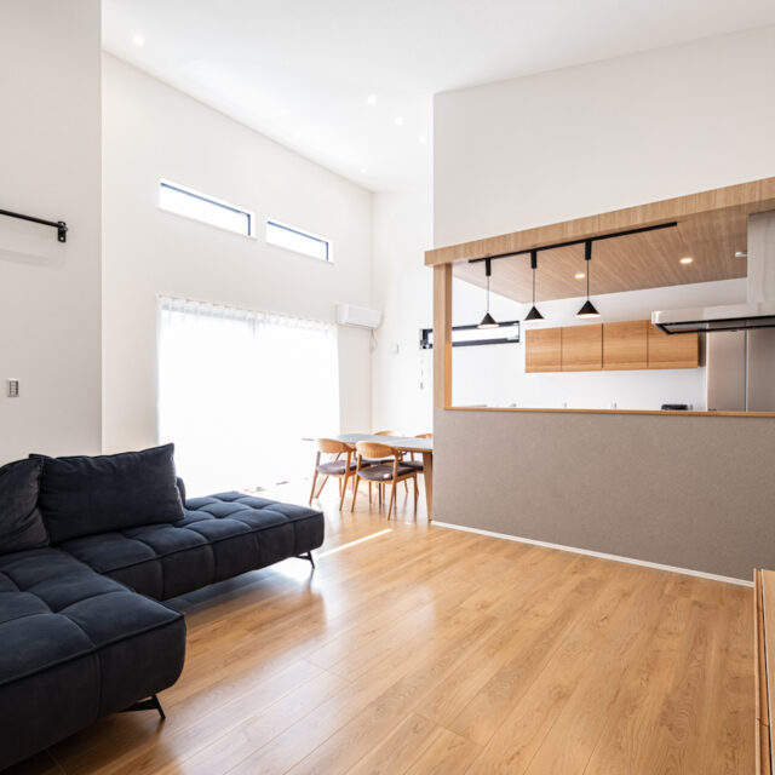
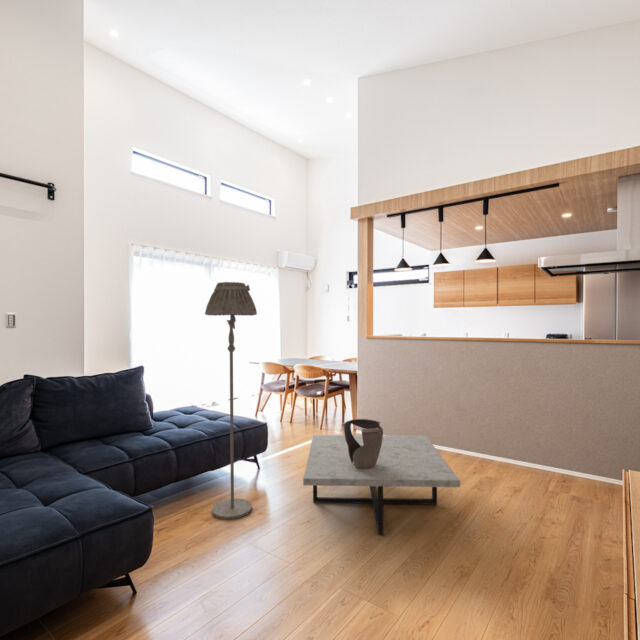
+ floor lamp (231, 396)
+ coffee table (374, 478)
+ decorative bowl (364, 443)
